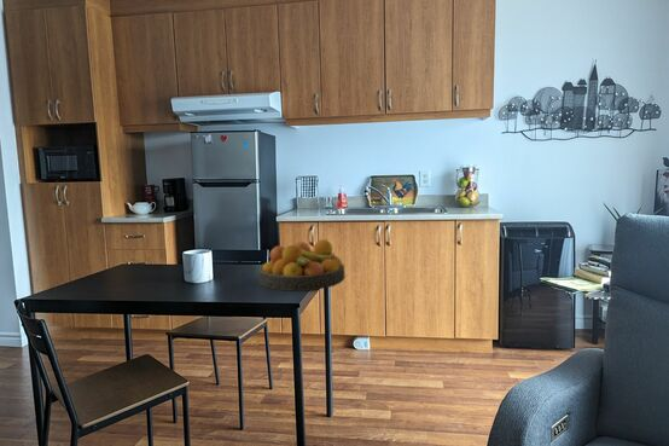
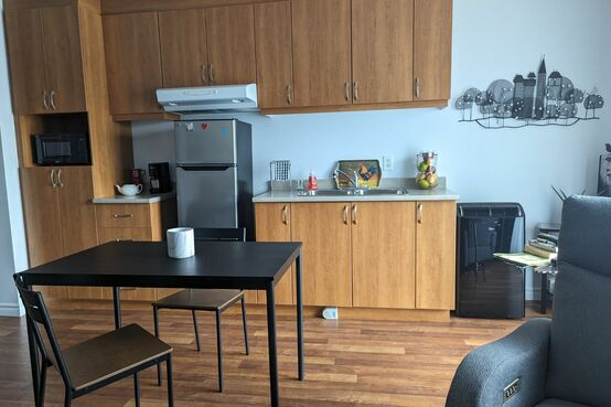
- fruit bowl (301, 260)
